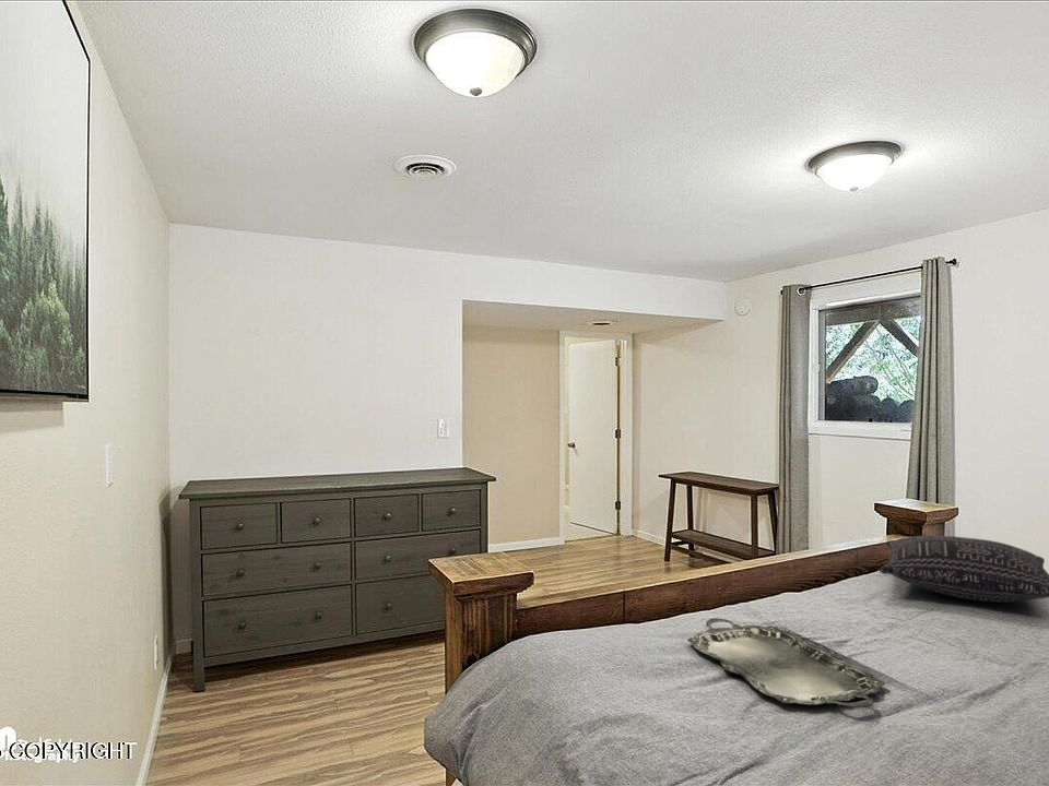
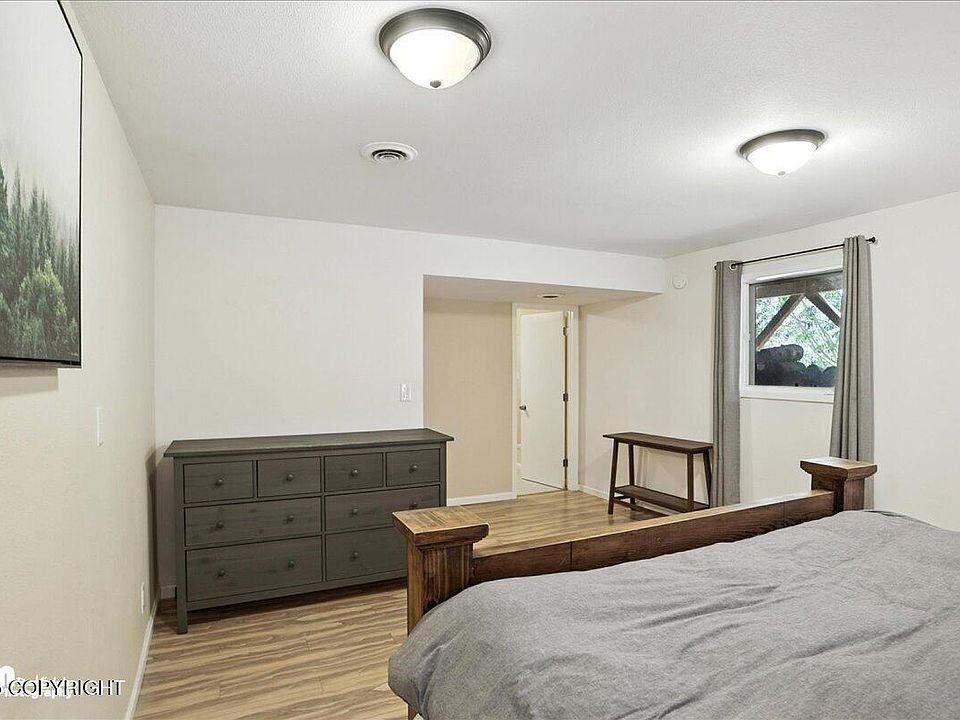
- pillow (964, 564)
- serving tray (778, 659)
